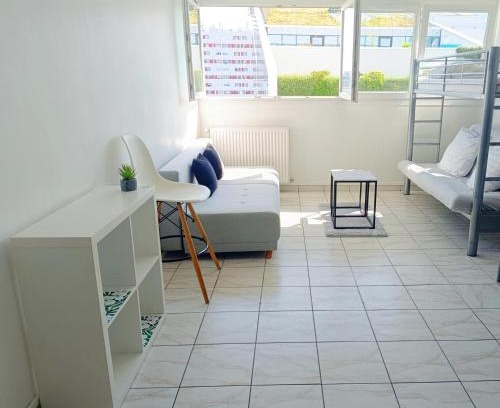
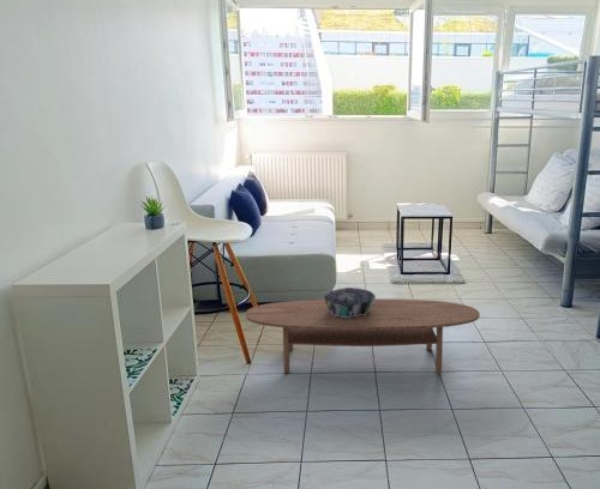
+ decorative bowl (349, 302)
+ coffee table (360, 336)
